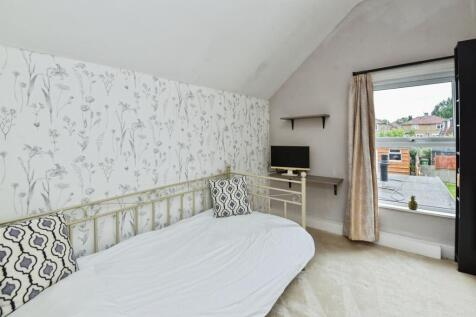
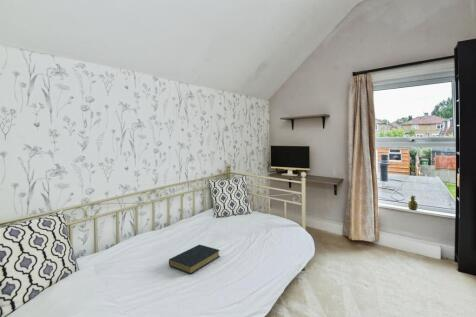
+ hardback book (195, 257)
